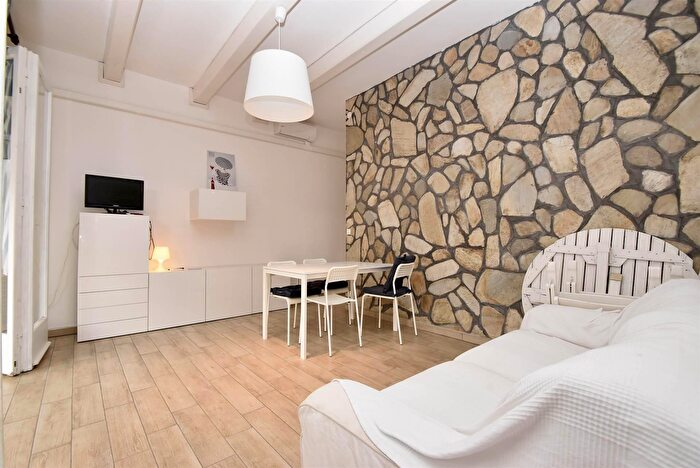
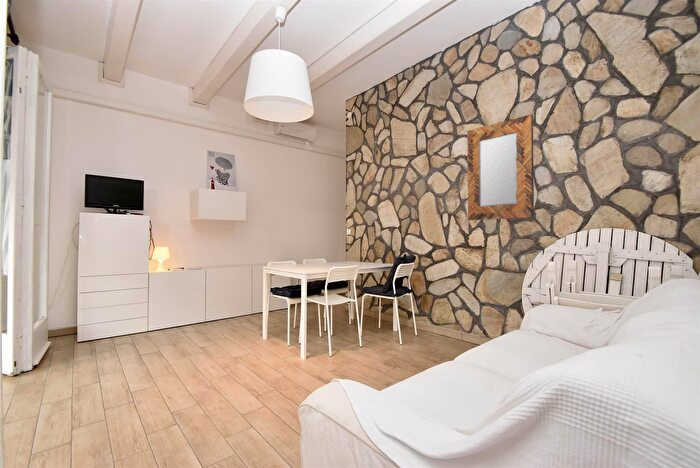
+ home mirror (498, 171)
